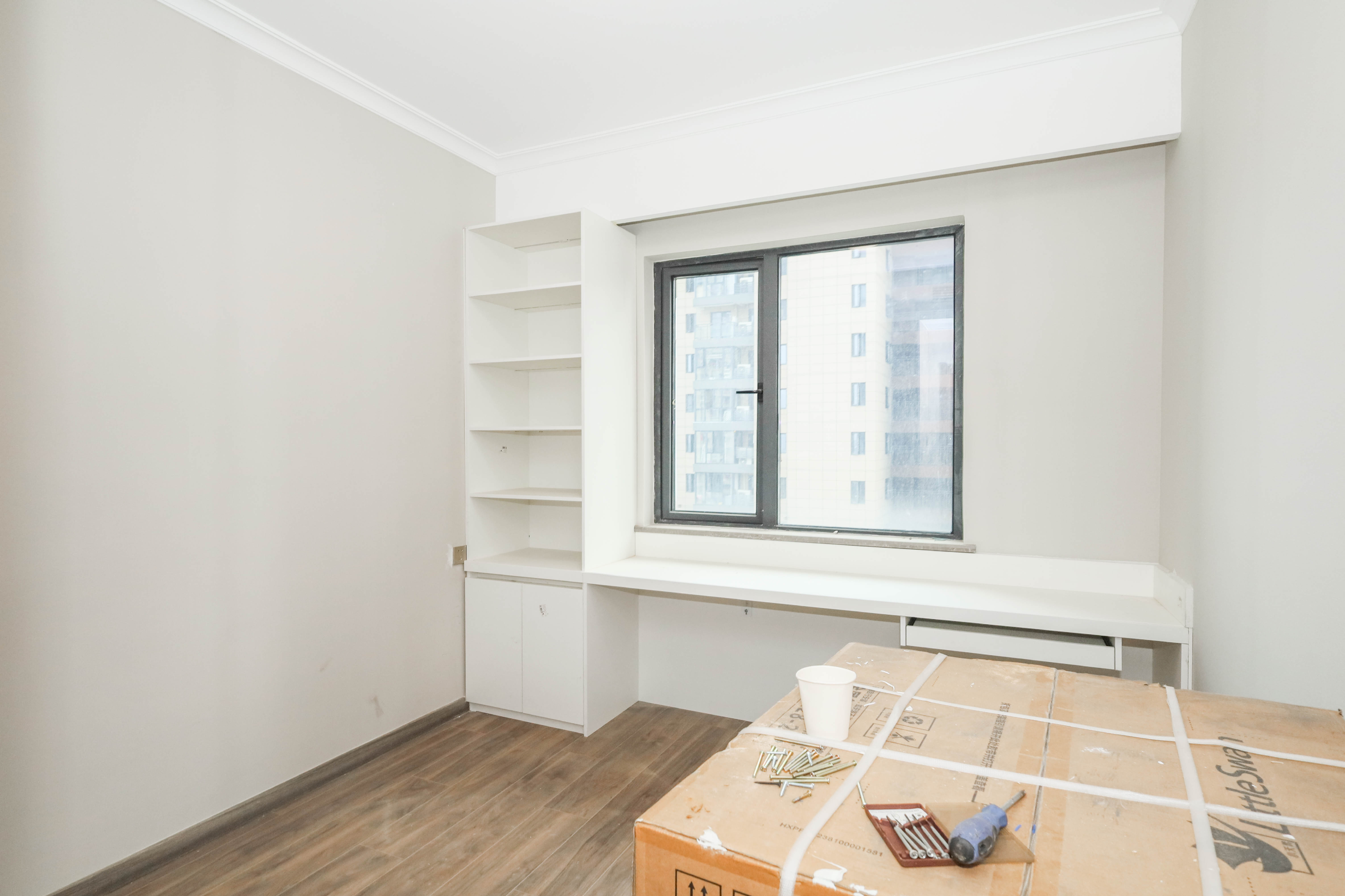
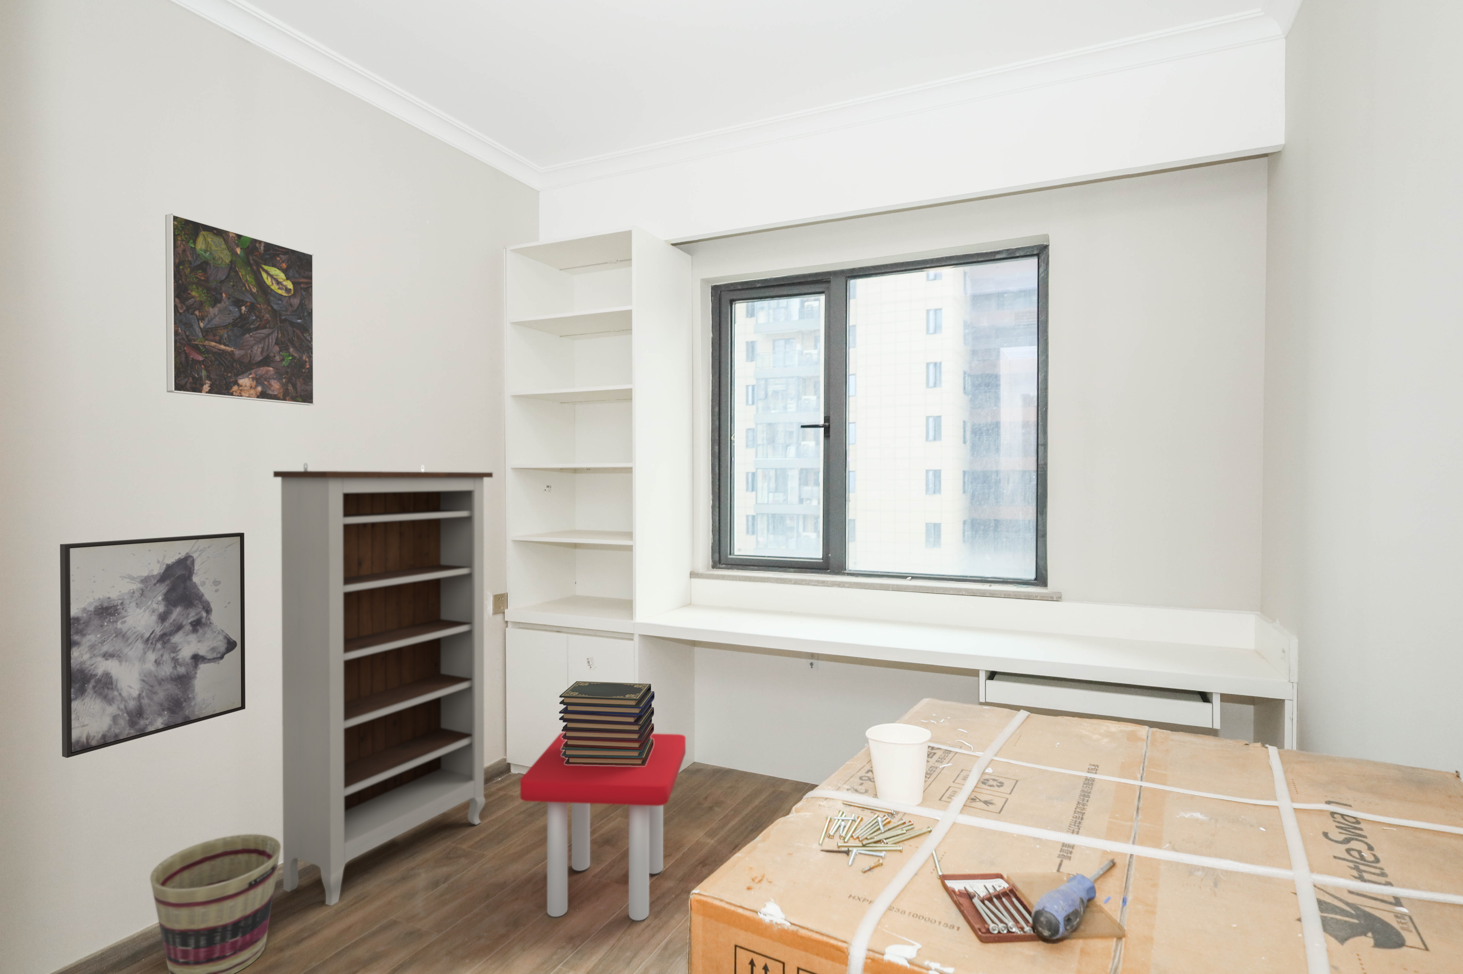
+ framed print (246, 317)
+ book stack (608, 722)
+ stool (611, 804)
+ wall art (161, 635)
+ bookshelf (394, 660)
+ basket (219, 909)
